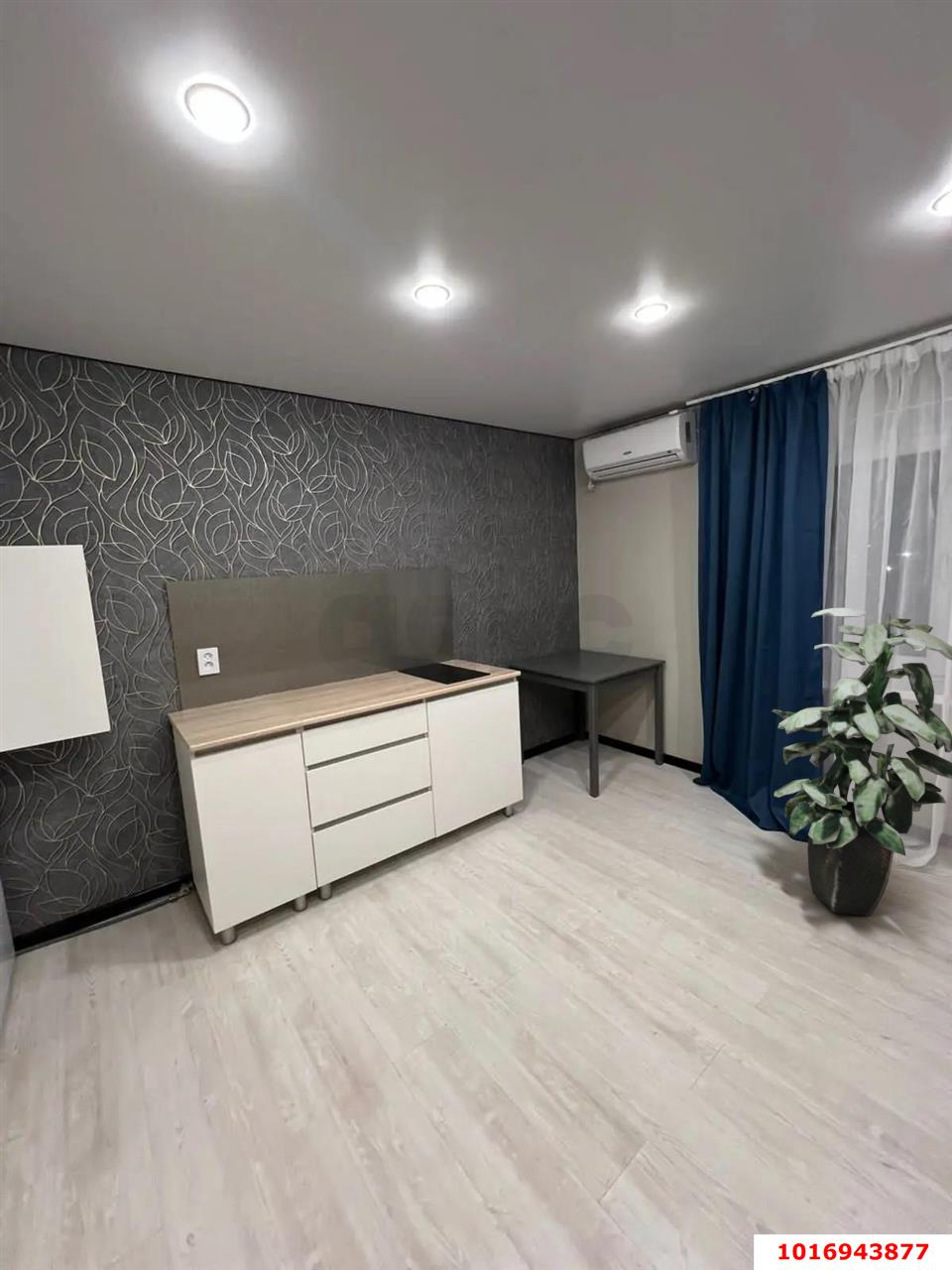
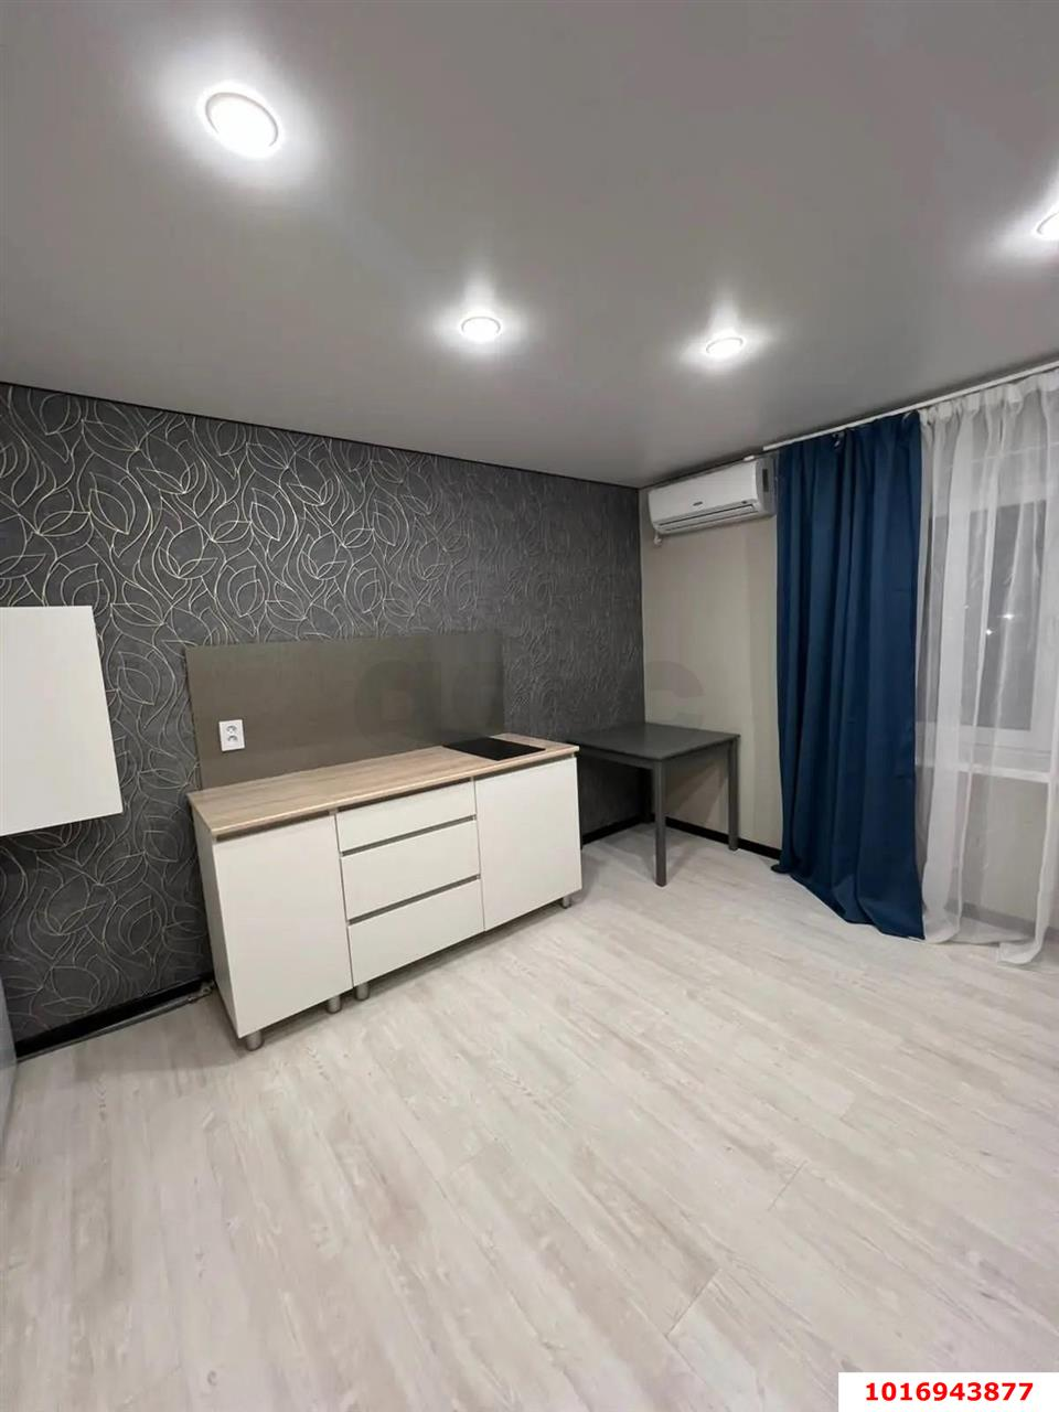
- indoor plant (854, 758)
